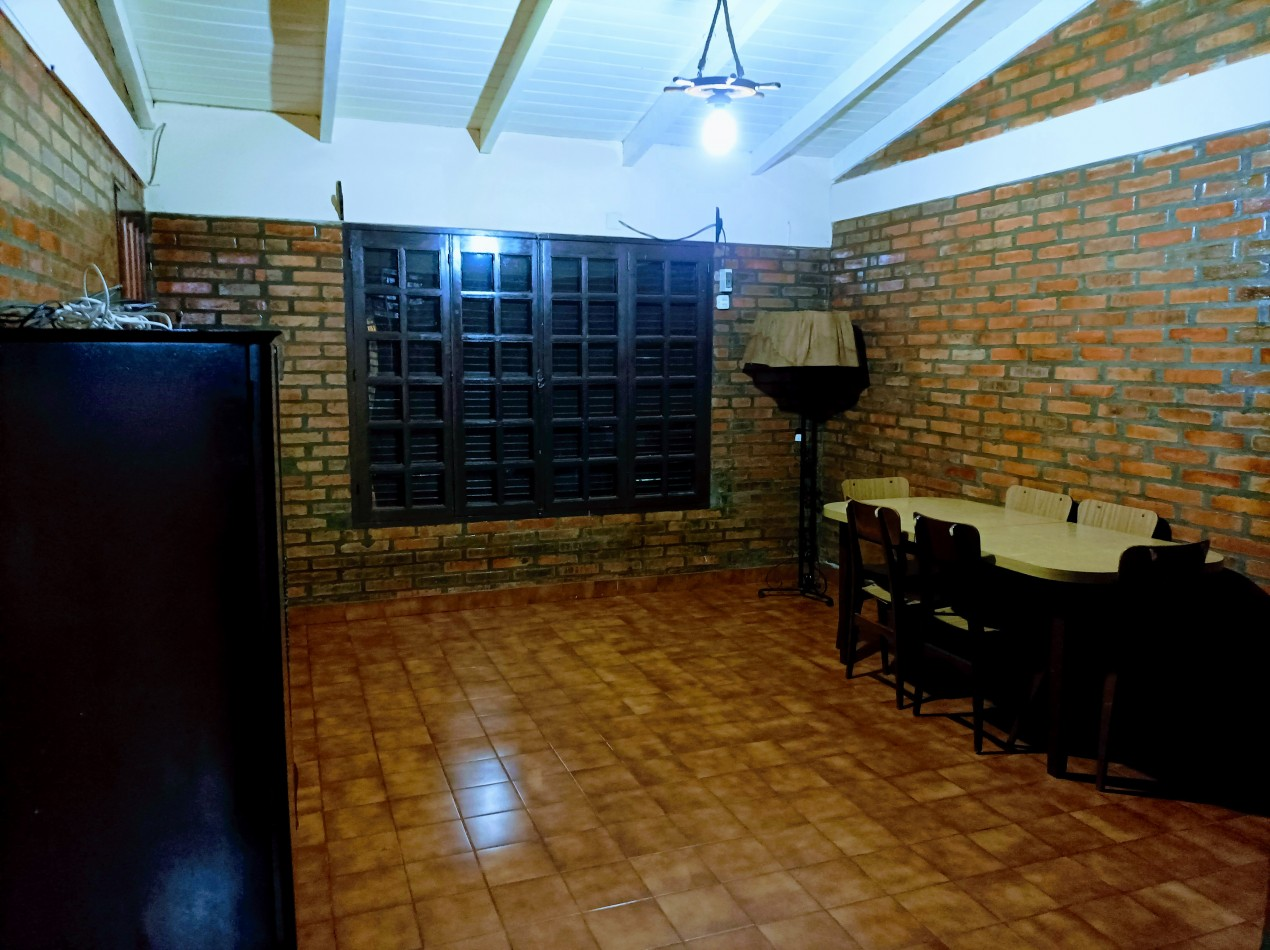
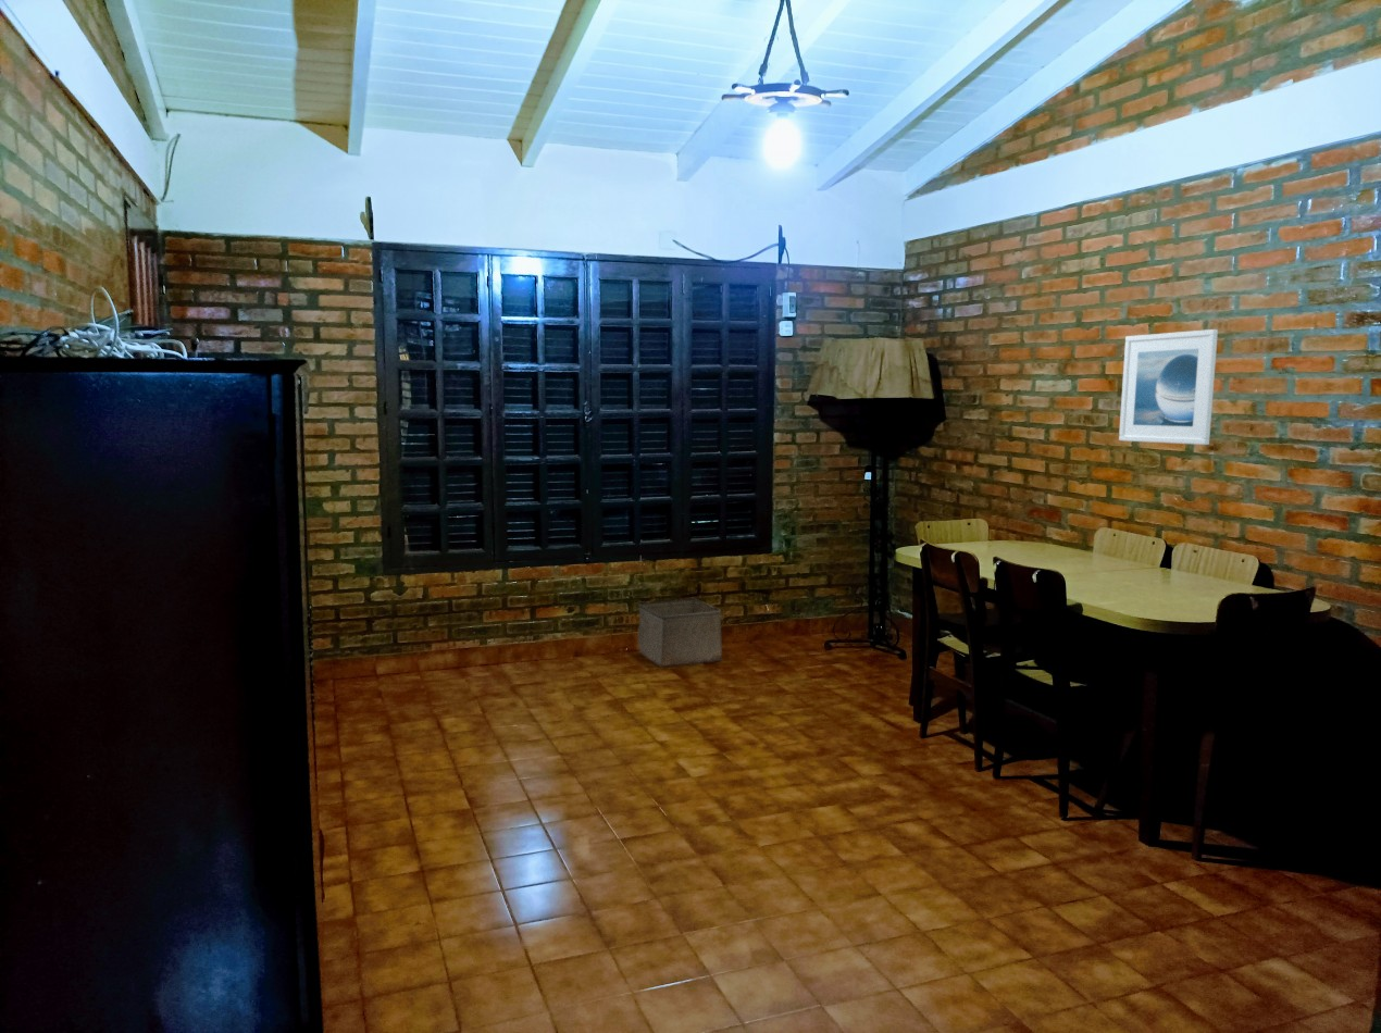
+ storage bin (679, 631)
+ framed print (1165, 388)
